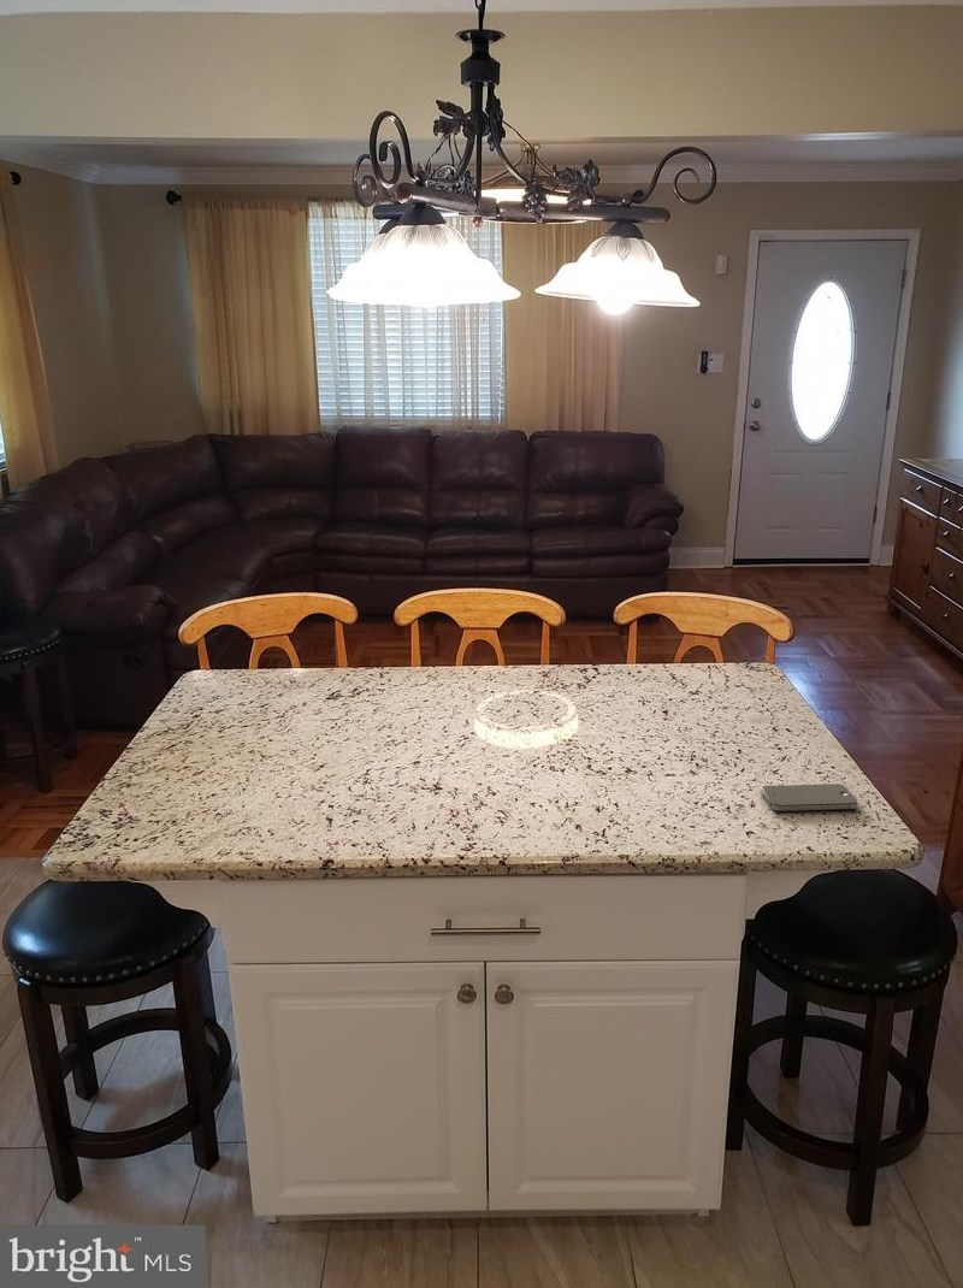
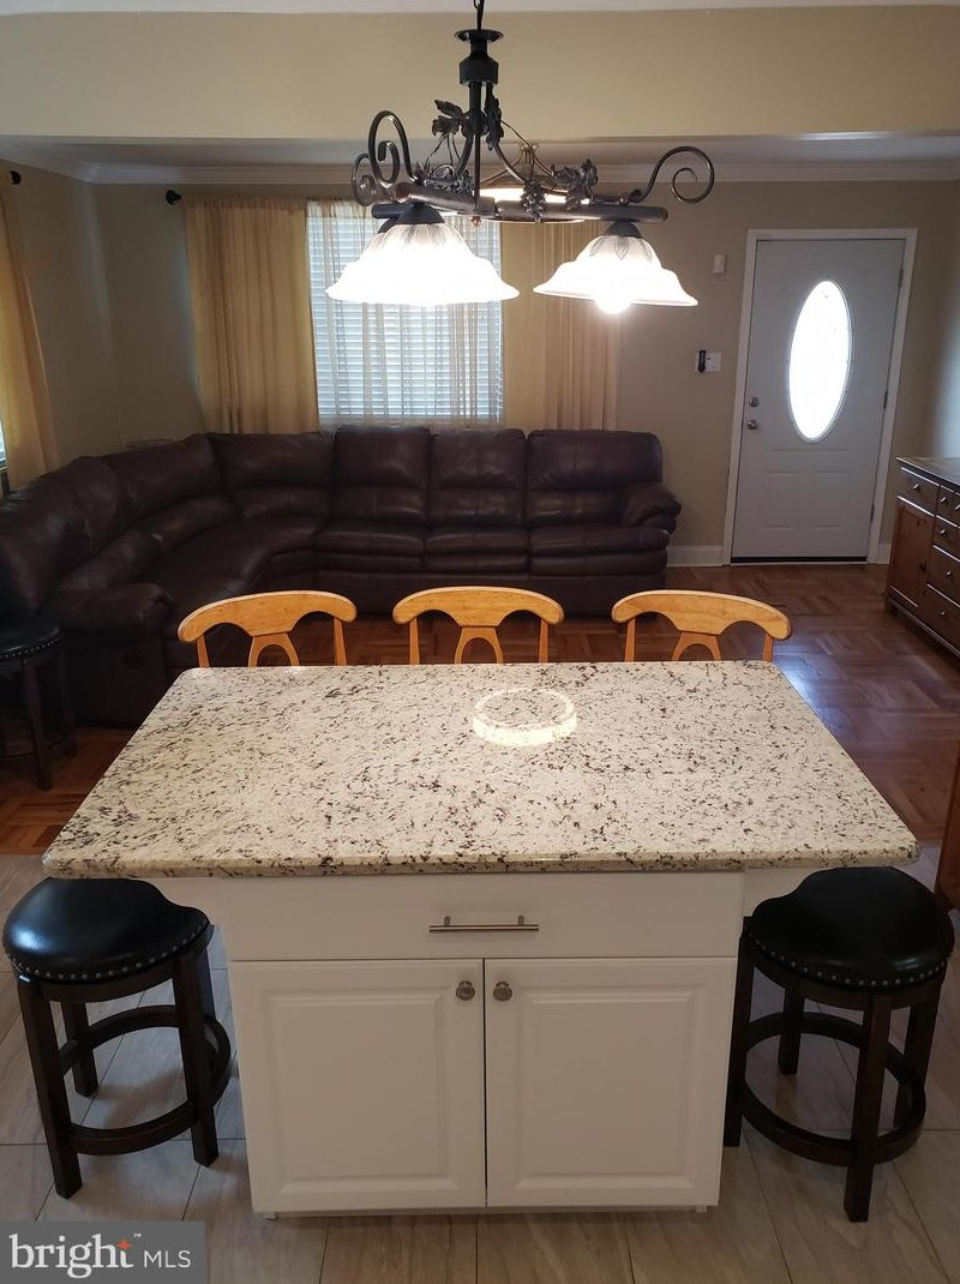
- smartphone (808, 797)
